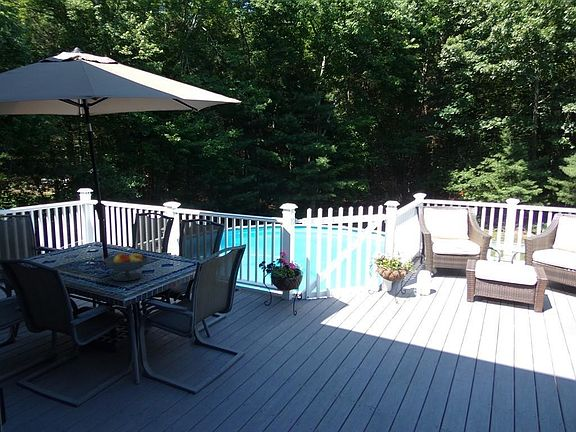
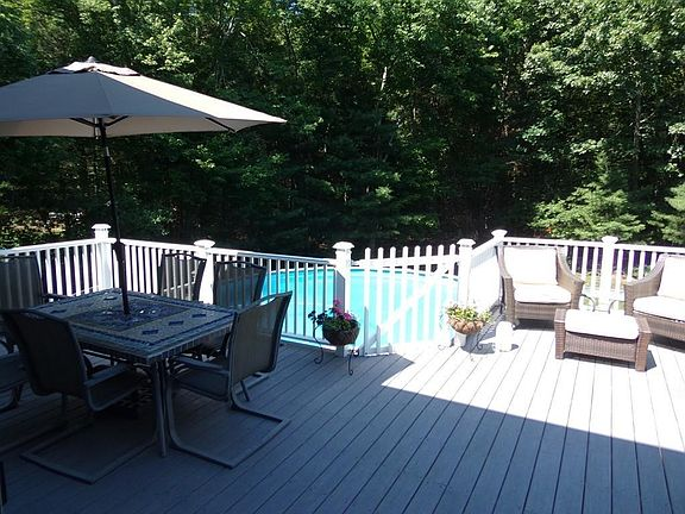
- fruit bowl (127, 264)
